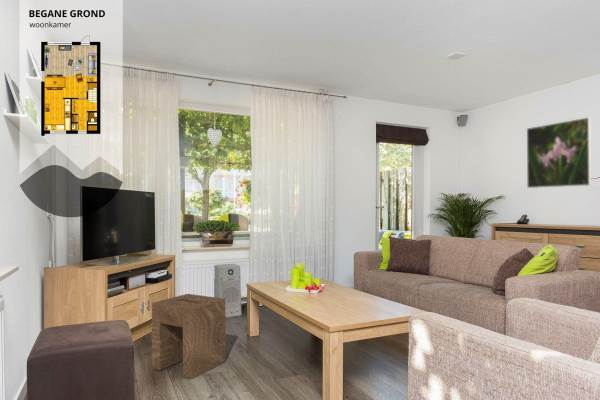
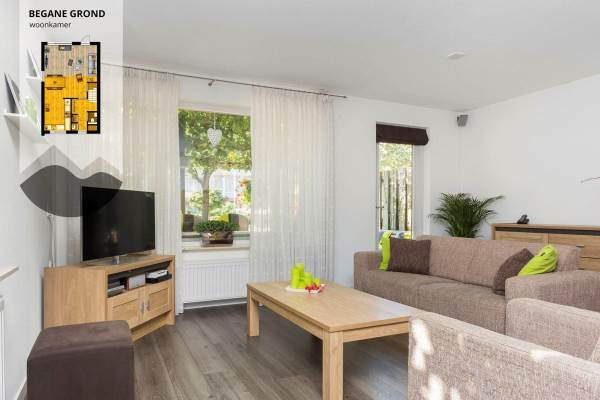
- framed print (556, 154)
- stool (189, 333)
- air purifier (227, 289)
